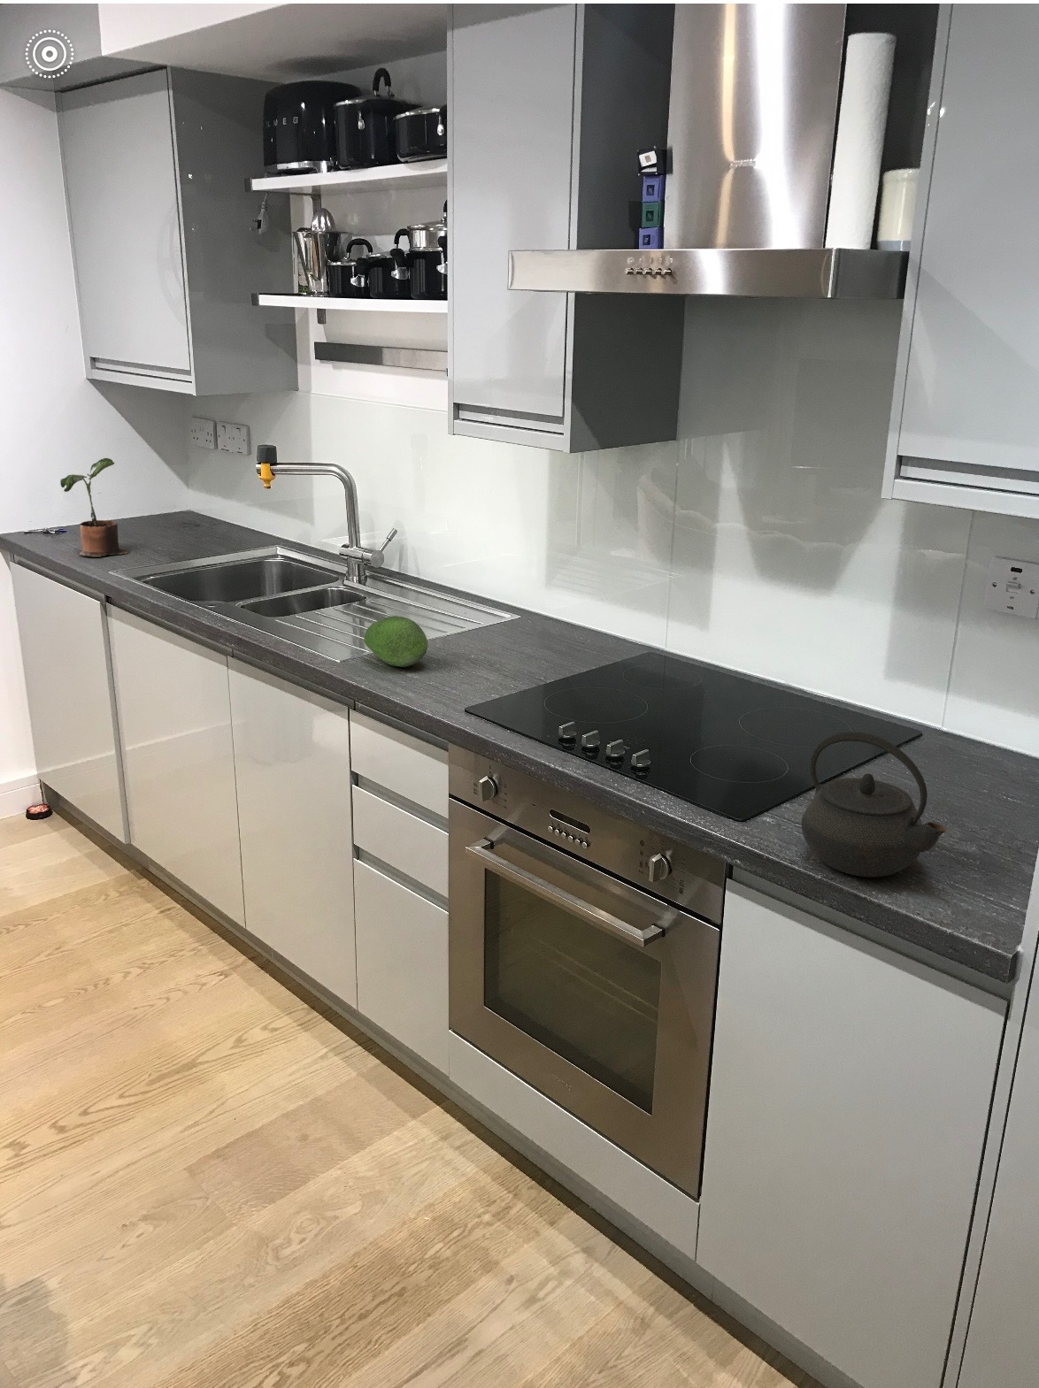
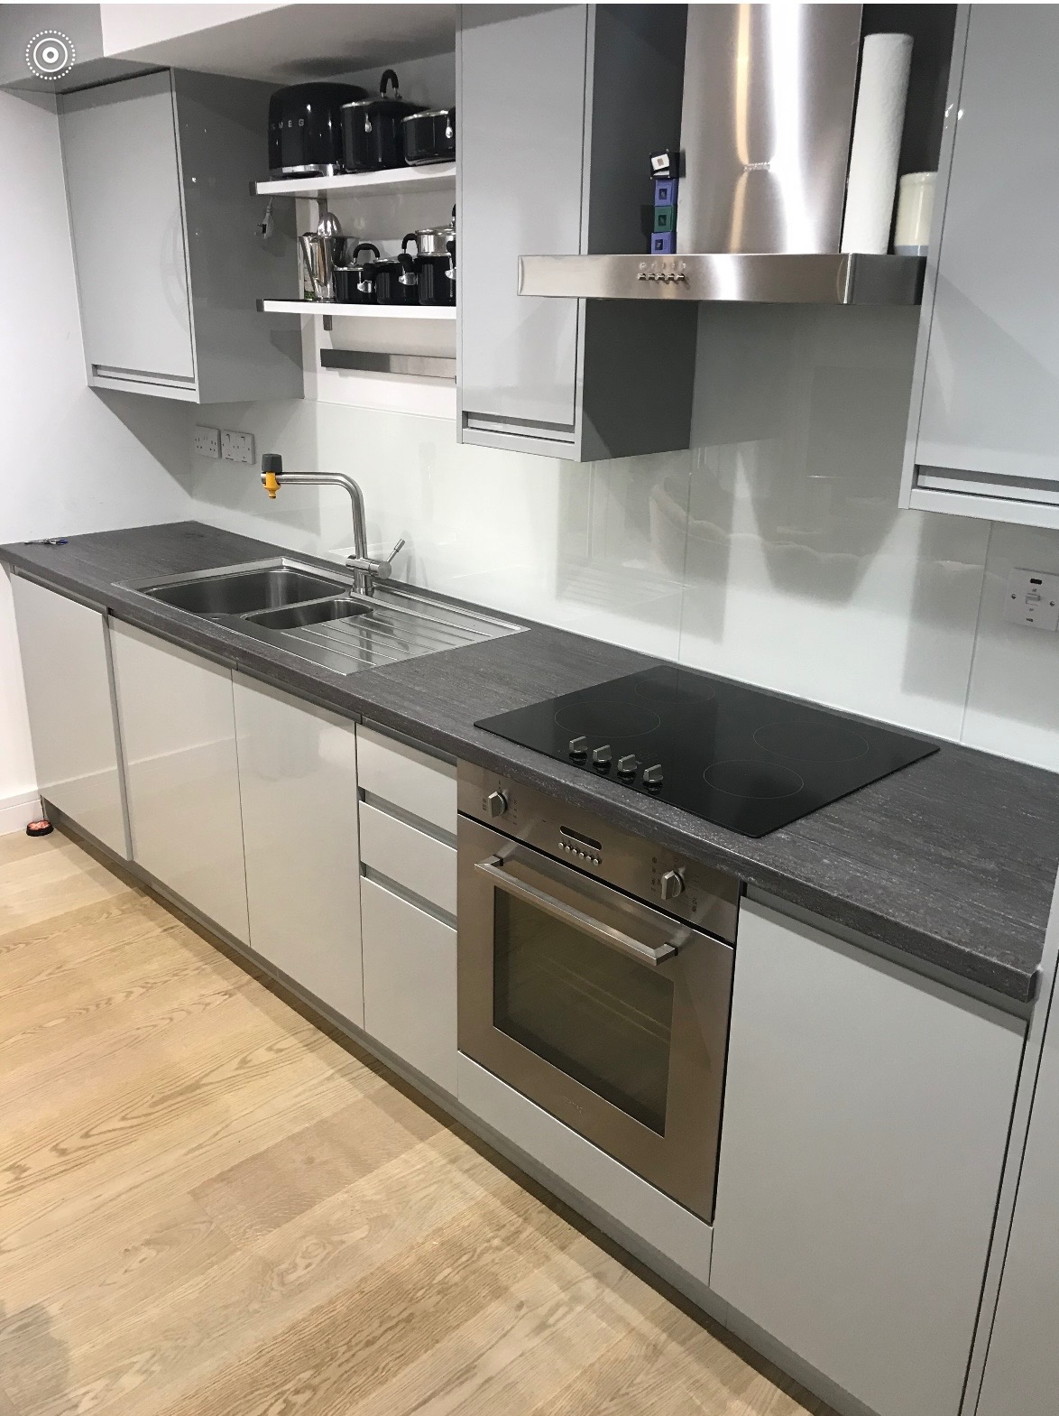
- fruit (394, 639)
- potted plant (92, 505)
- kettle (873, 802)
